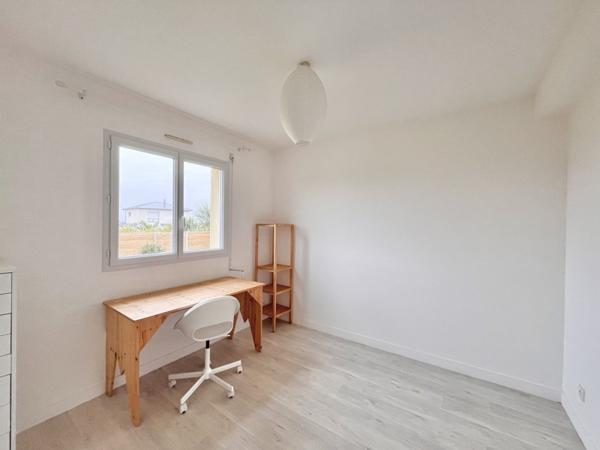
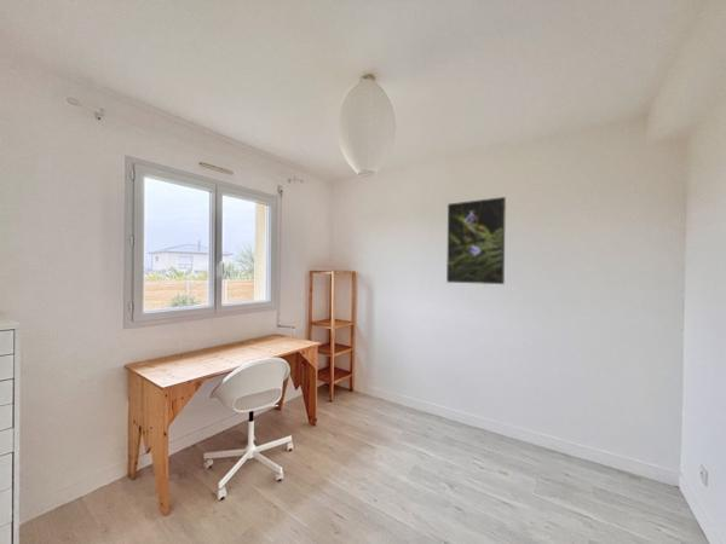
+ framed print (474, 242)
